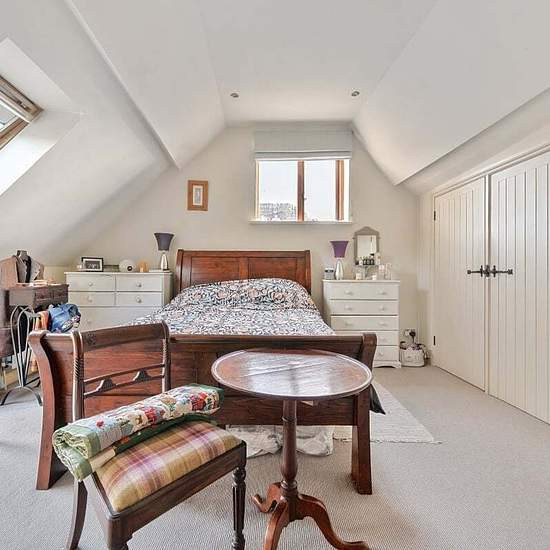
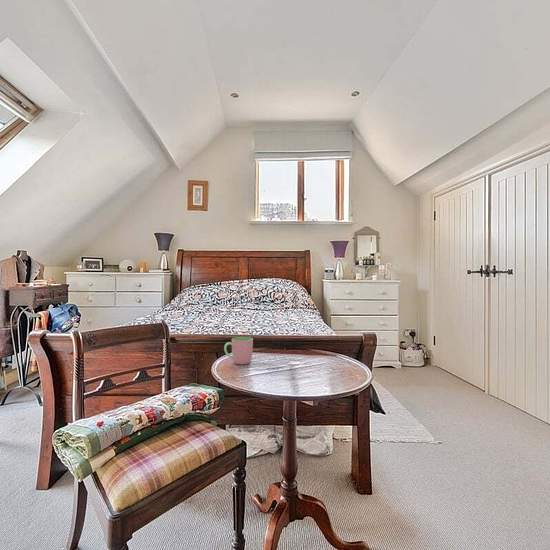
+ cup (238, 350)
